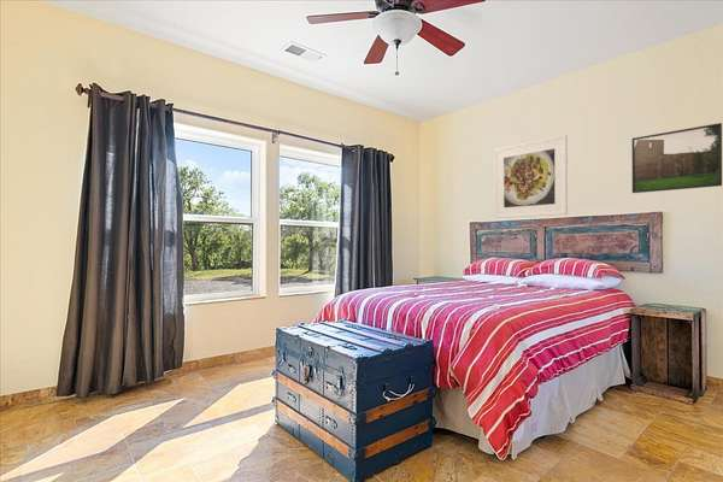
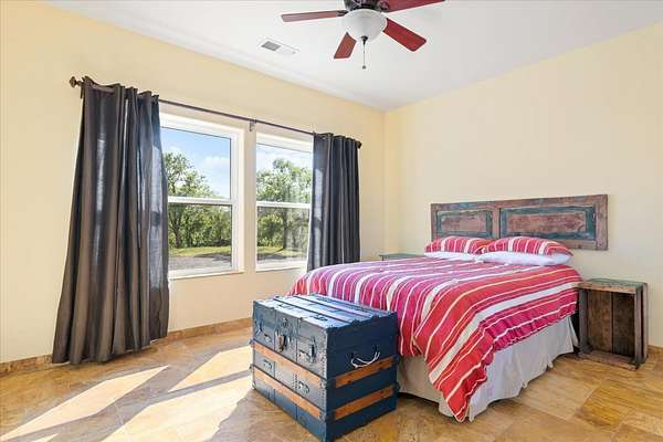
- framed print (674, 160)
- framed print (528, 180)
